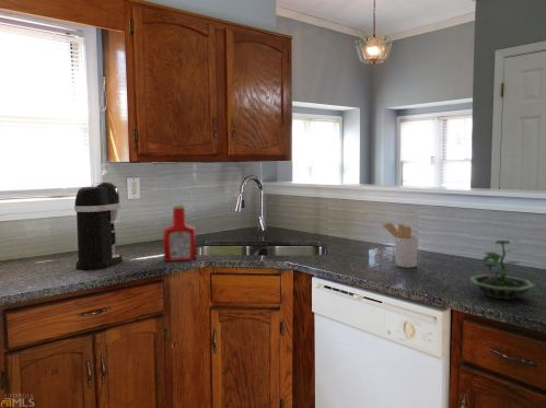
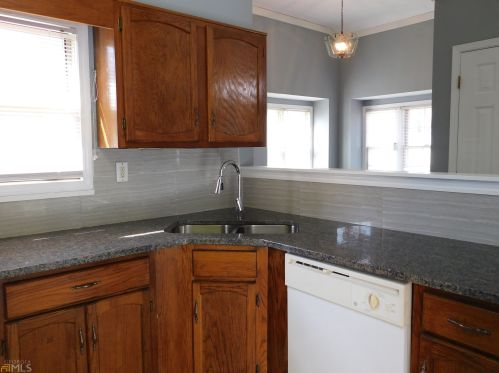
- terrarium (502, 249)
- utensil holder (399, 243)
- soap bottle (178, 231)
- coffee maker (98, 223)
